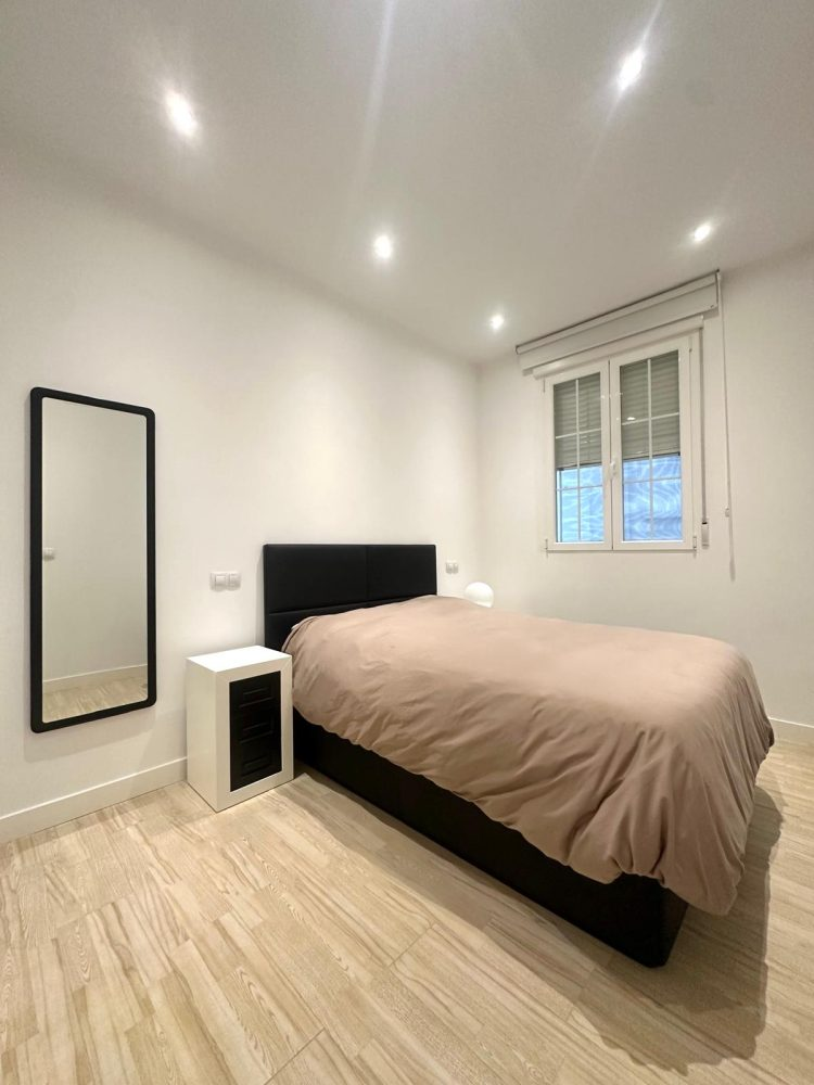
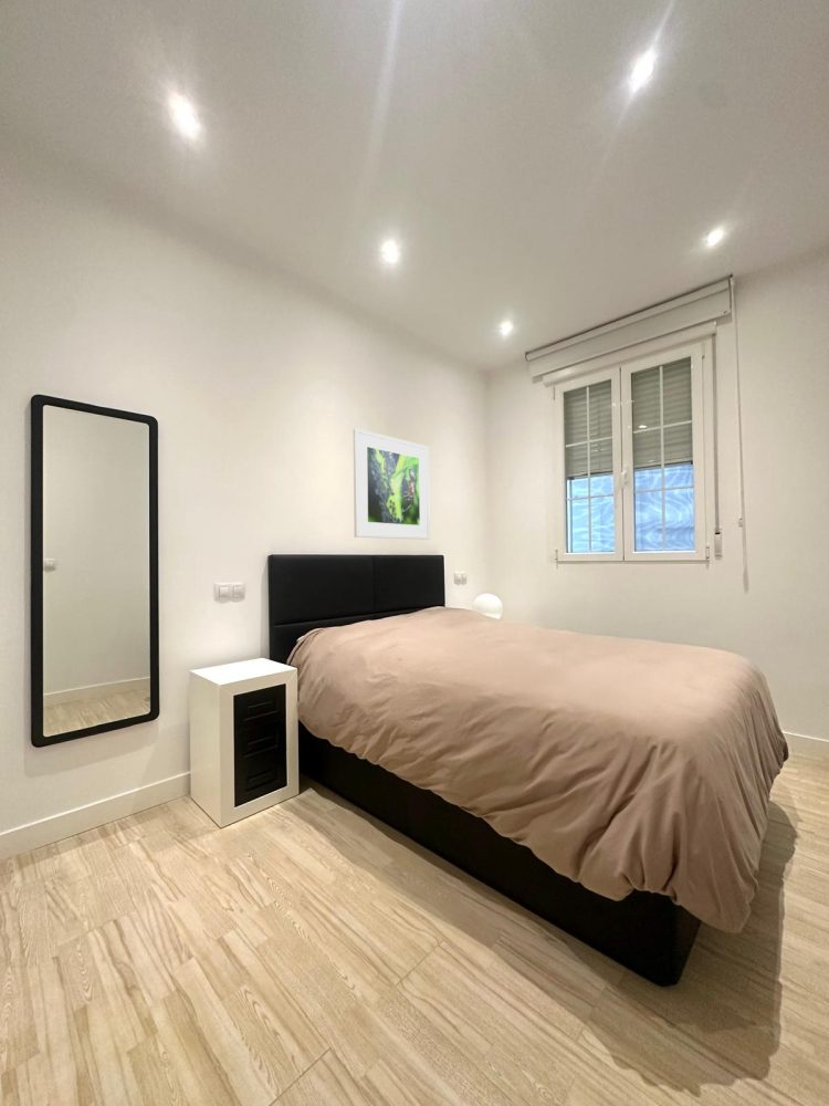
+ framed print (393, 488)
